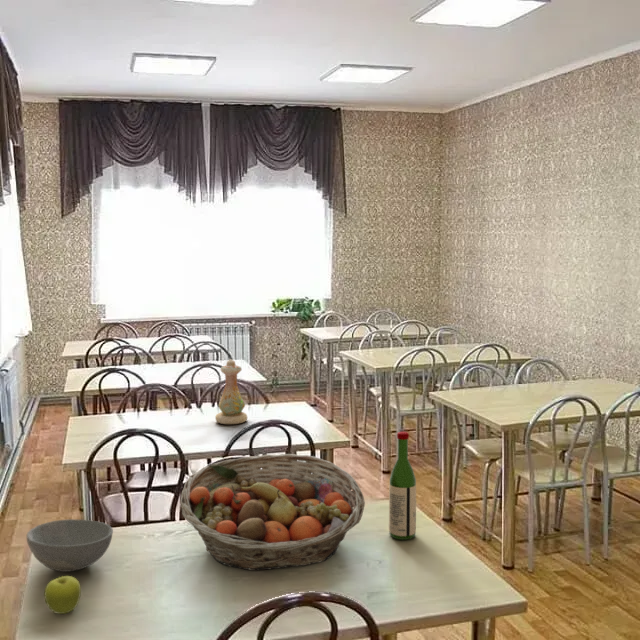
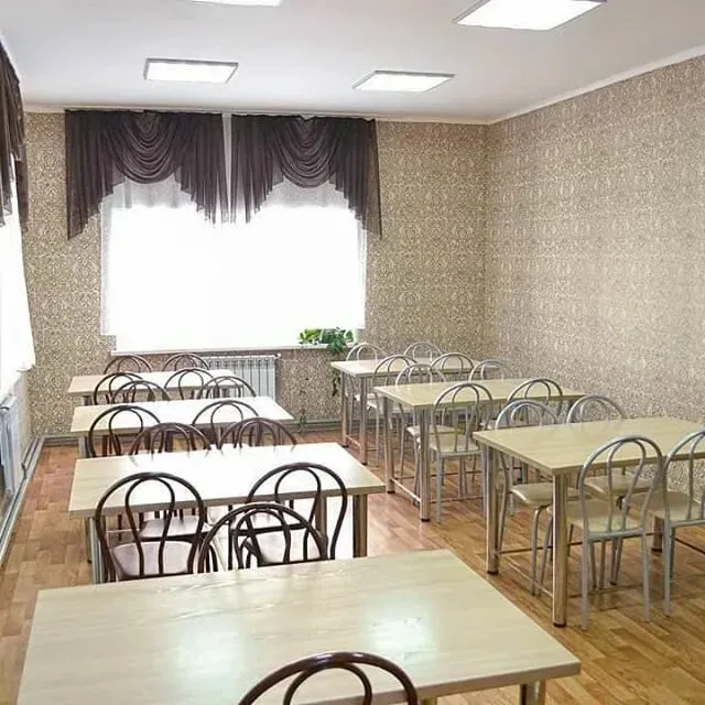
- vase (230, 390)
- bowl (70, 548)
- wine bottle (402, 484)
- fruit (62, 594)
- fruit basket (273, 509)
